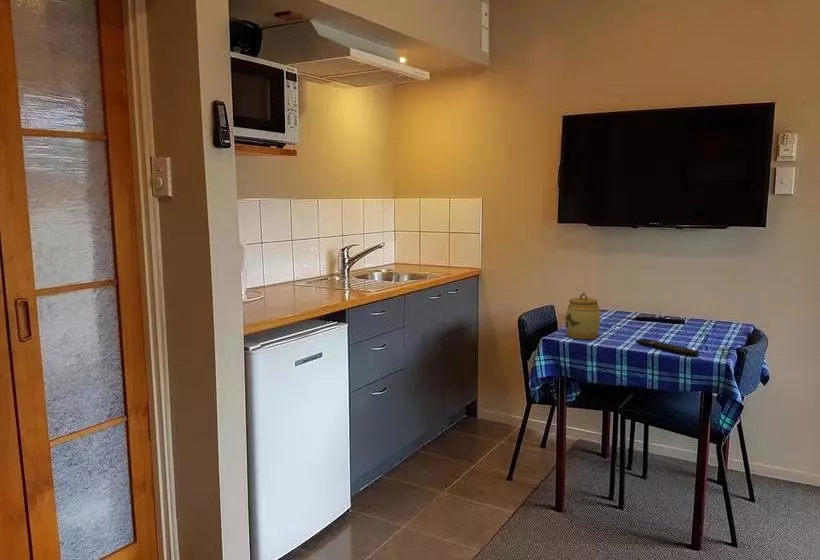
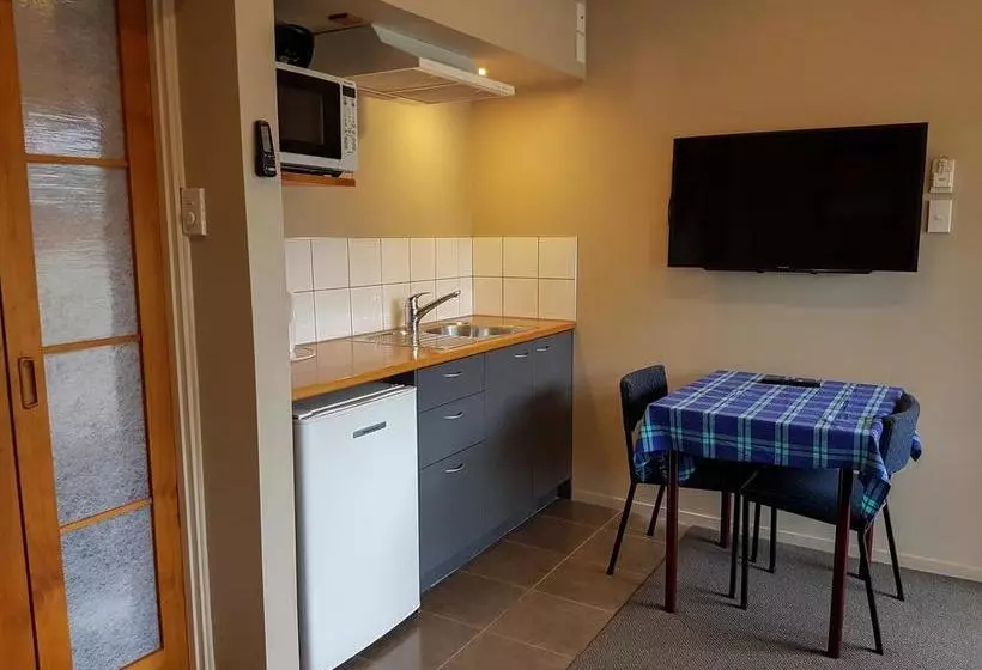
- jar (583, 314)
- remote control (666, 347)
